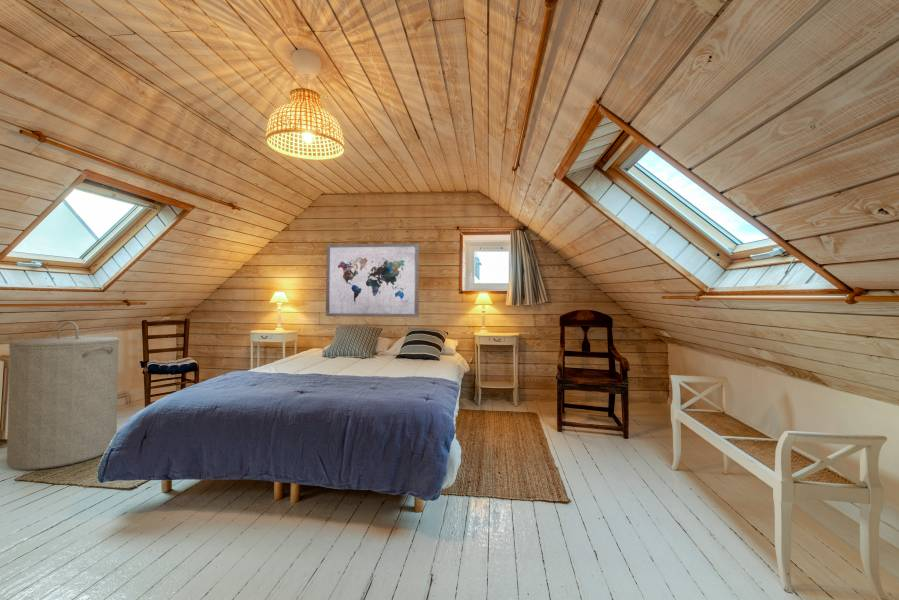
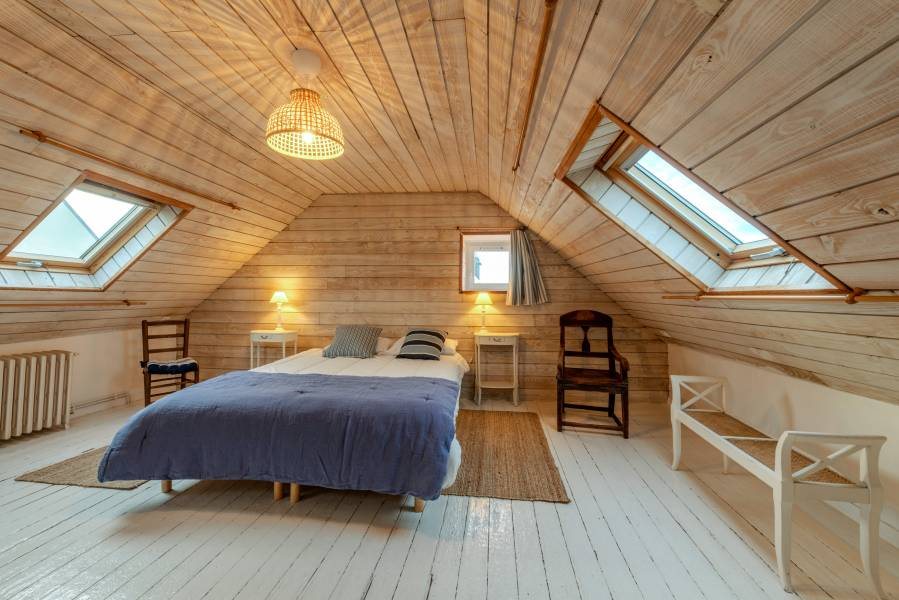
- laundry hamper (66, 387)
- wall art (371, 280)
